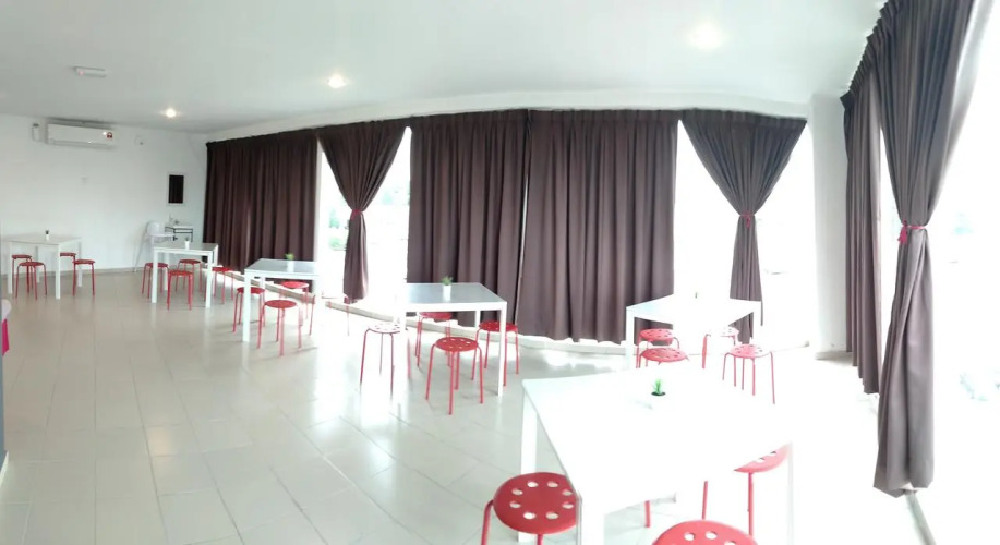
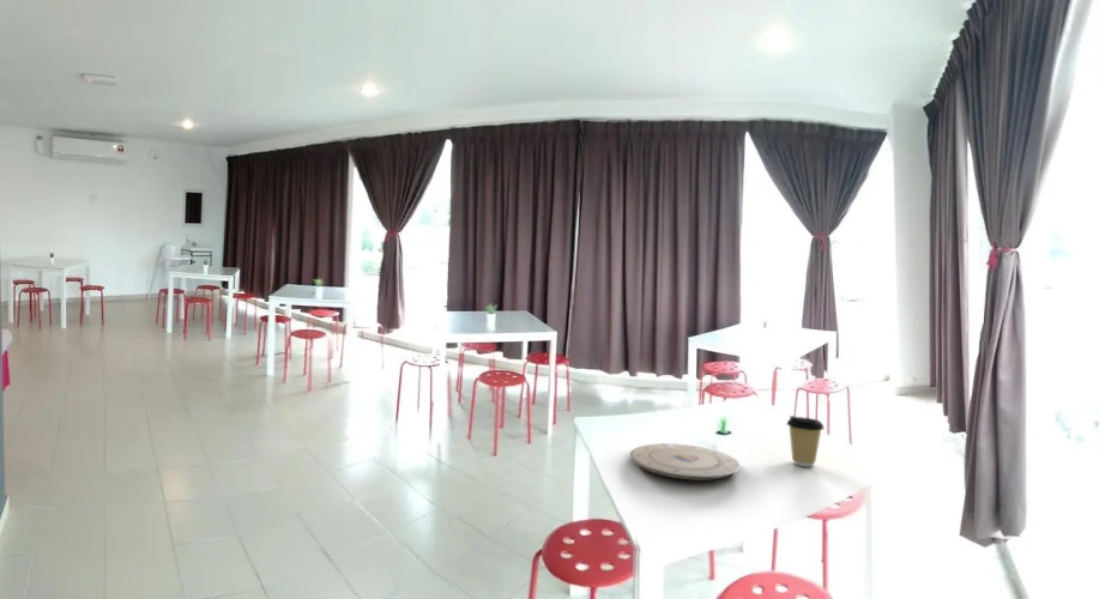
+ coffee cup (804, 441)
+ plate (683, 461)
